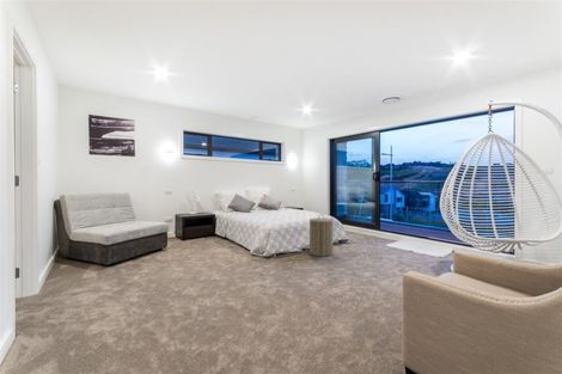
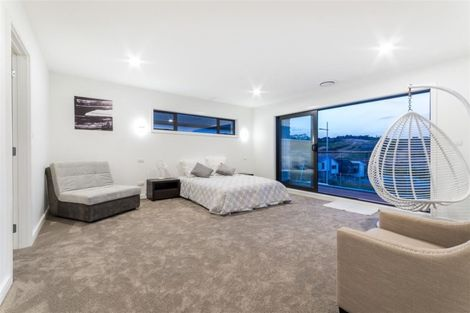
- laundry hamper (320, 233)
